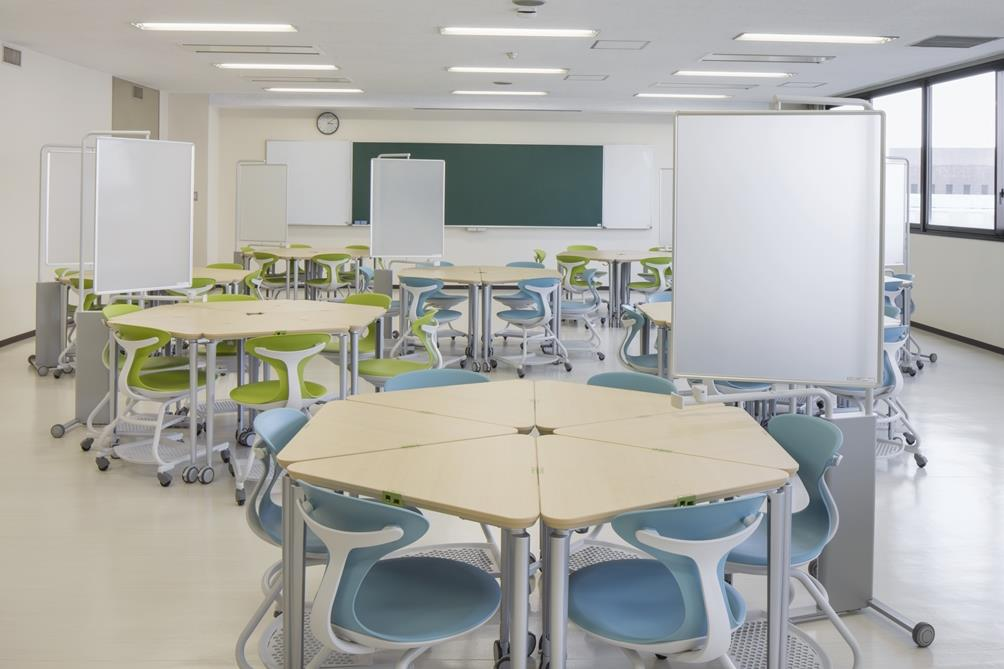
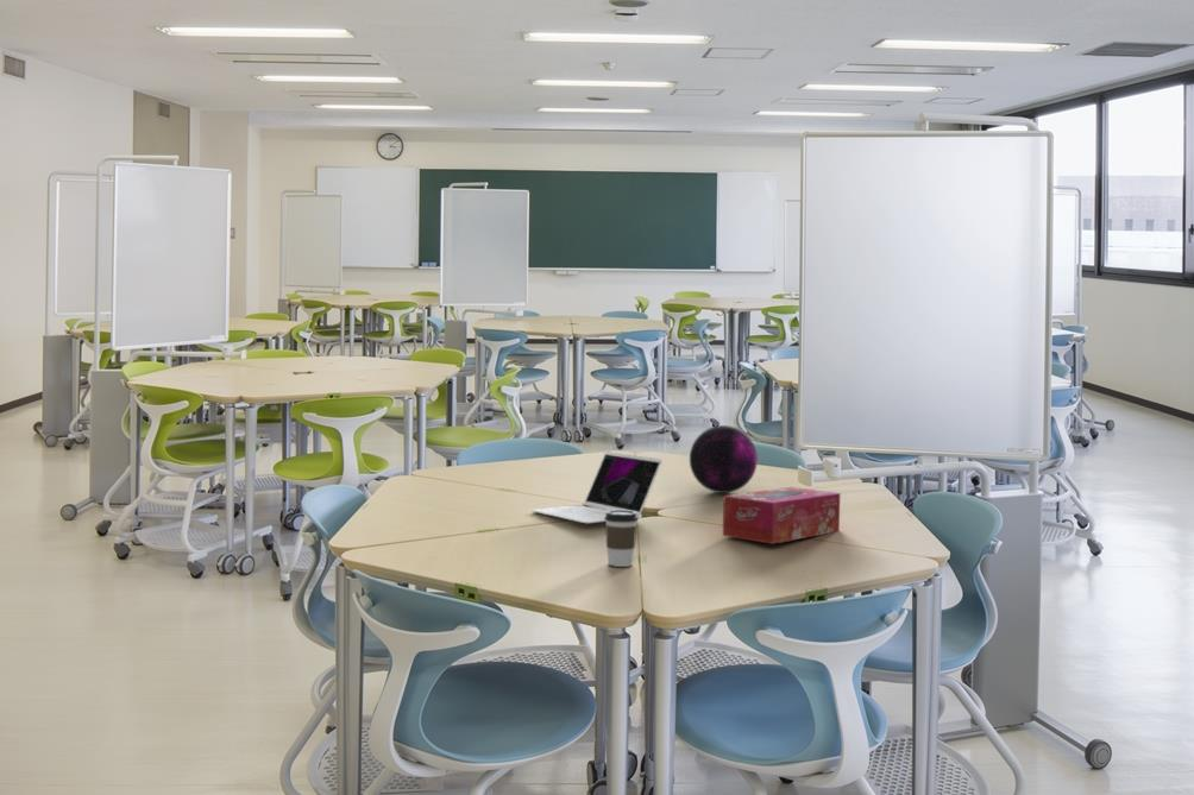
+ coffee cup (620, 537)
+ decorative orb (723, 459)
+ laptop (597, 482)
+ tissue box (781, 513)
